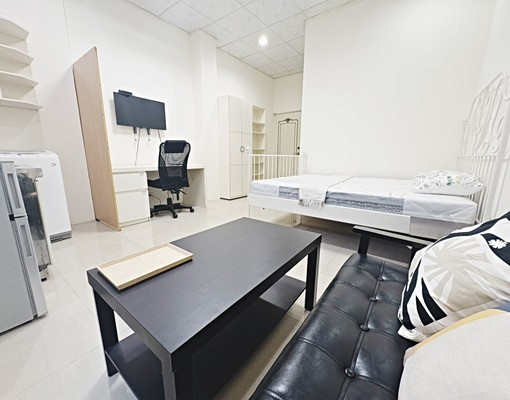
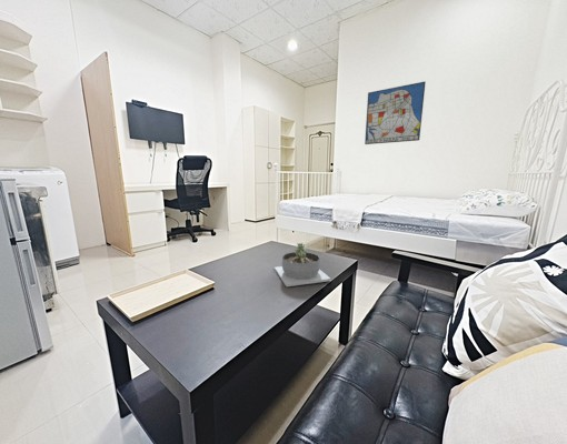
+ succulent planter (300, 259)
+ wall art (392, 115)
